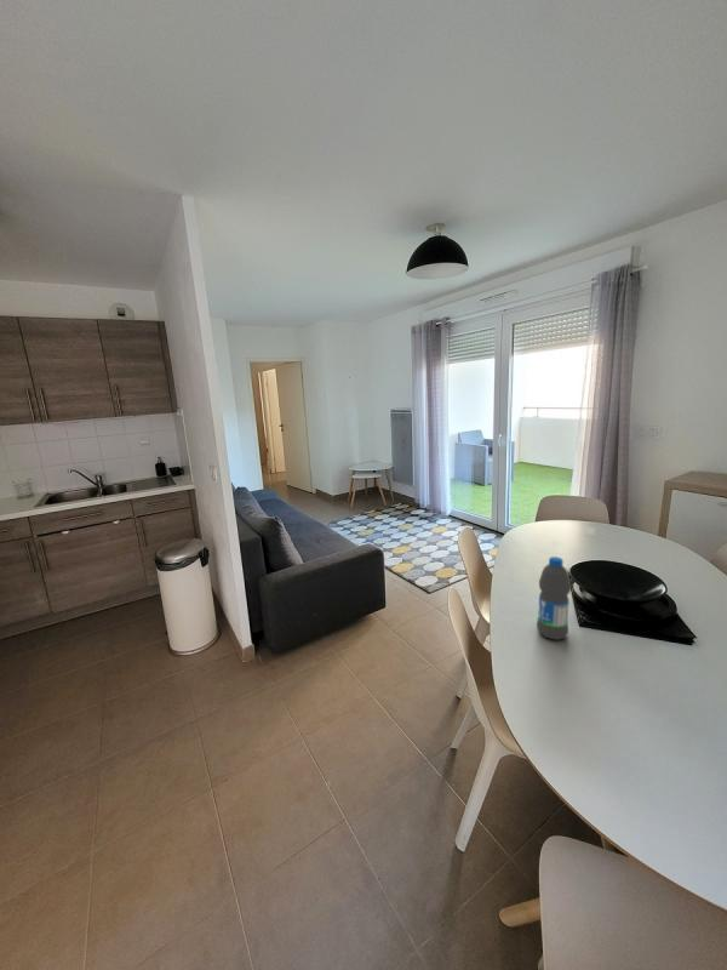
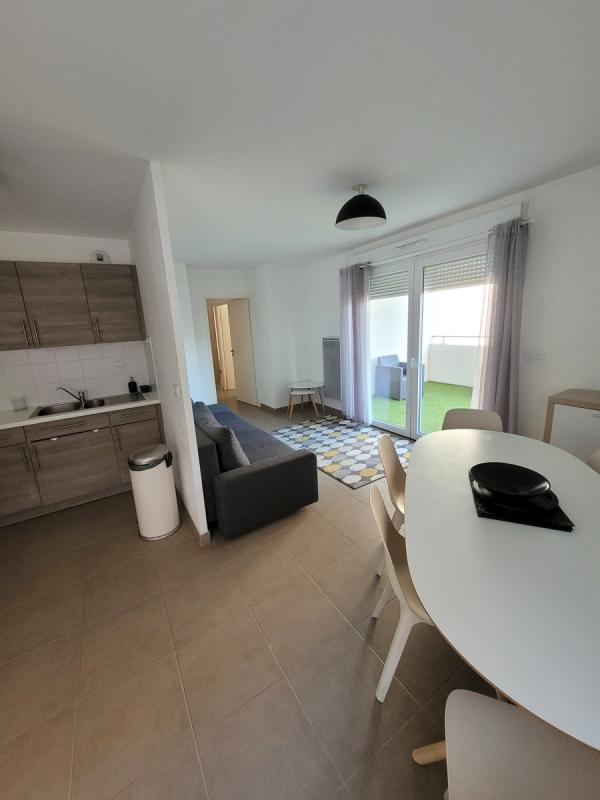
- water bottle (554, 597)
